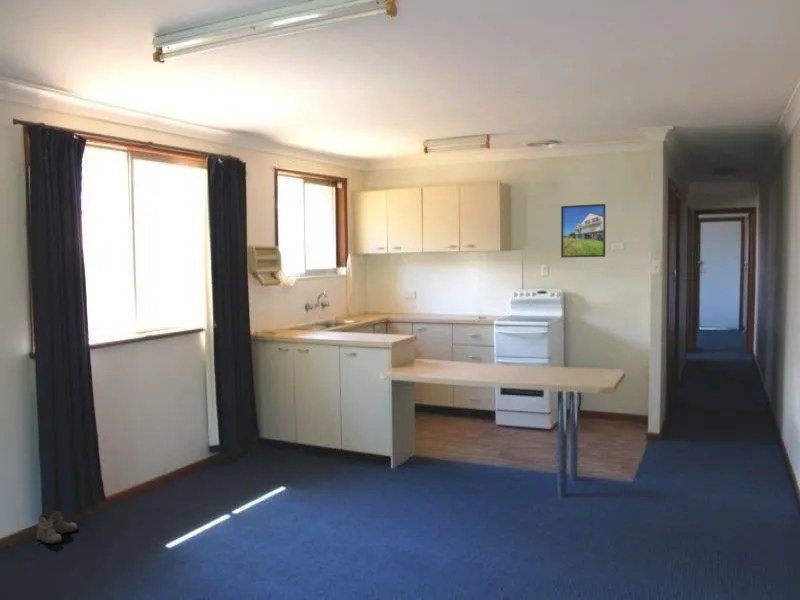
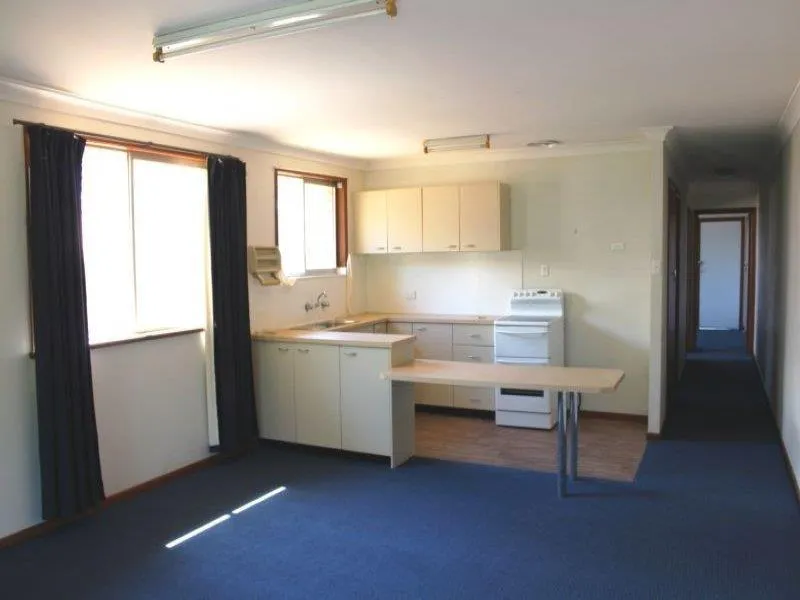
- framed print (582, 231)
- boots (55, 524)
